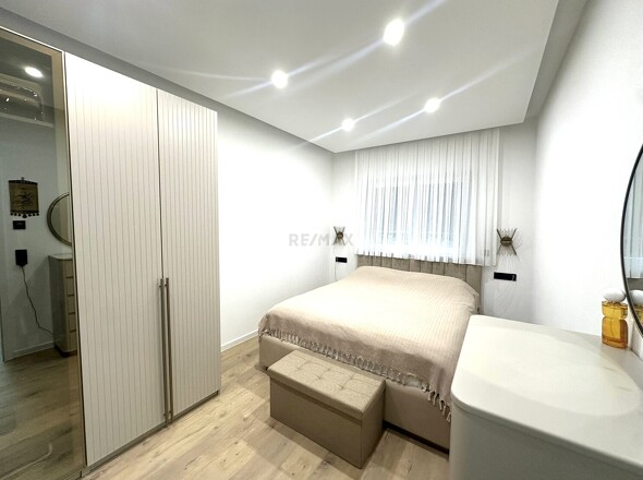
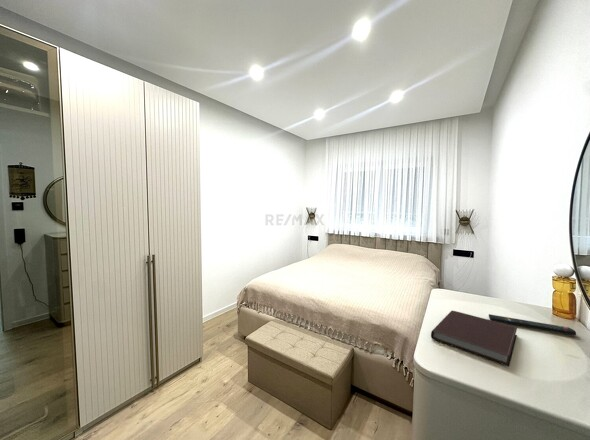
+ remote control (529, 324)
+ notebook (474, 332)
